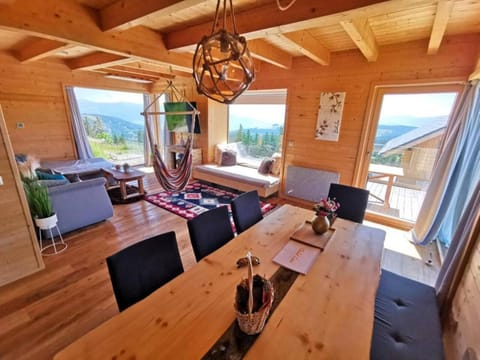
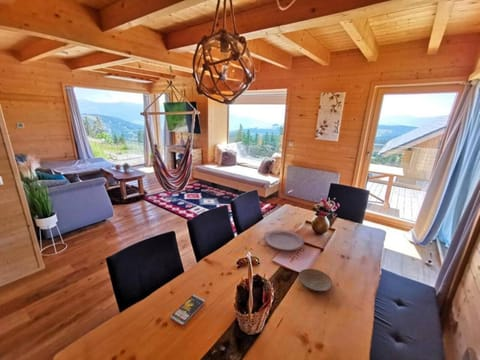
+ smartphone (188, 308)
+ plate (314, 281)
+ plate (283, 240)
